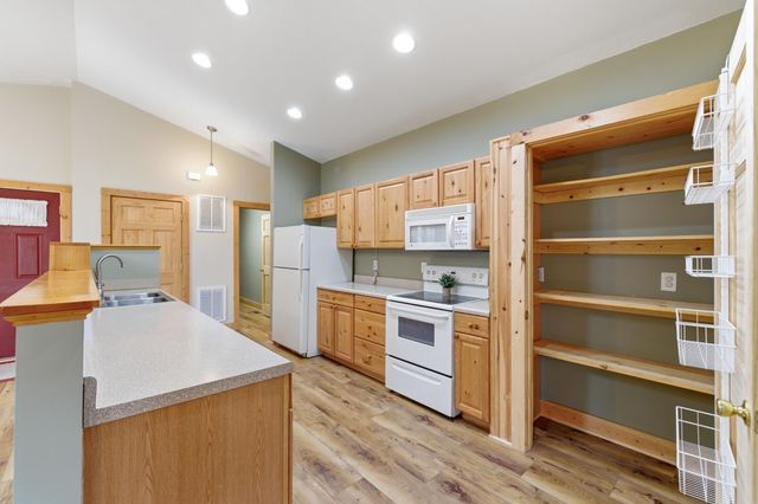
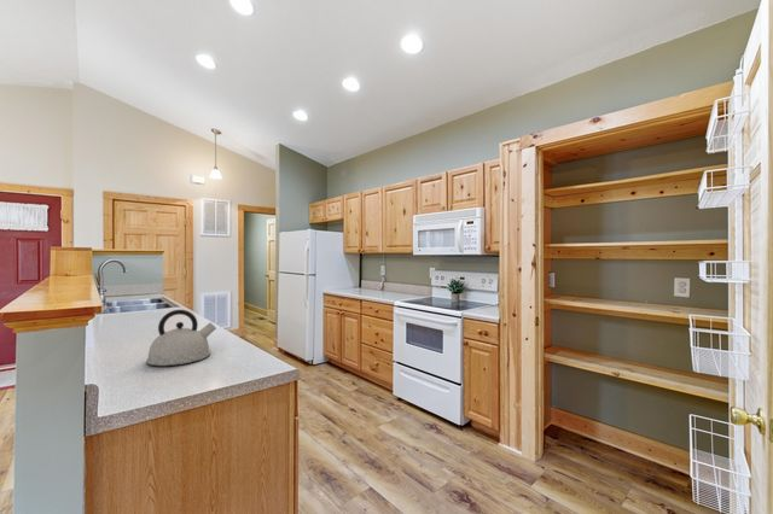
+ kettle (182, 333)
